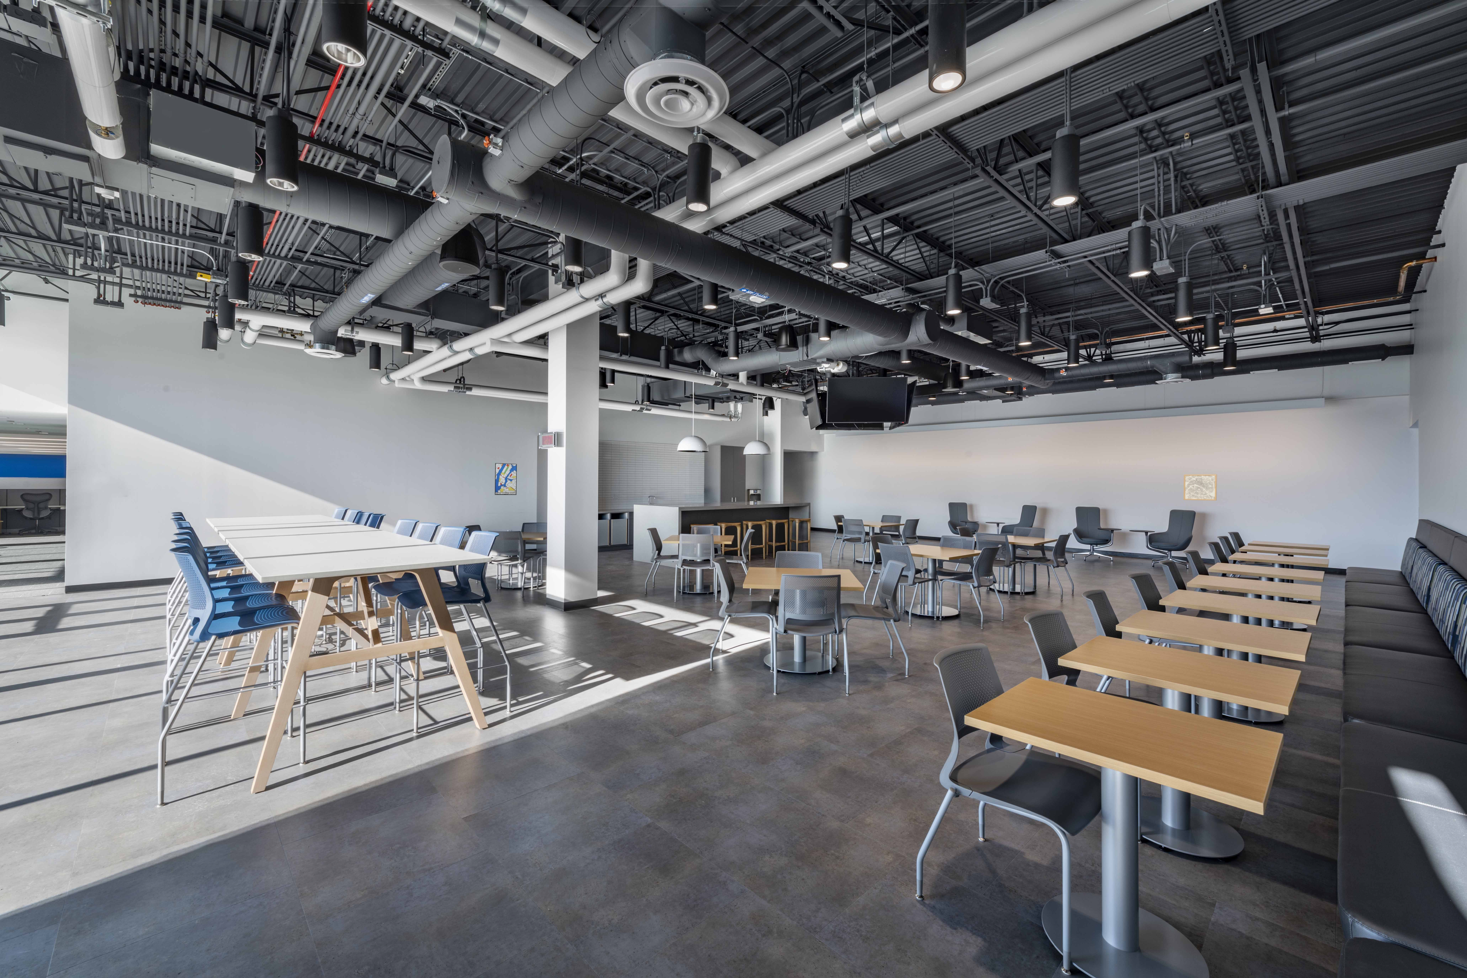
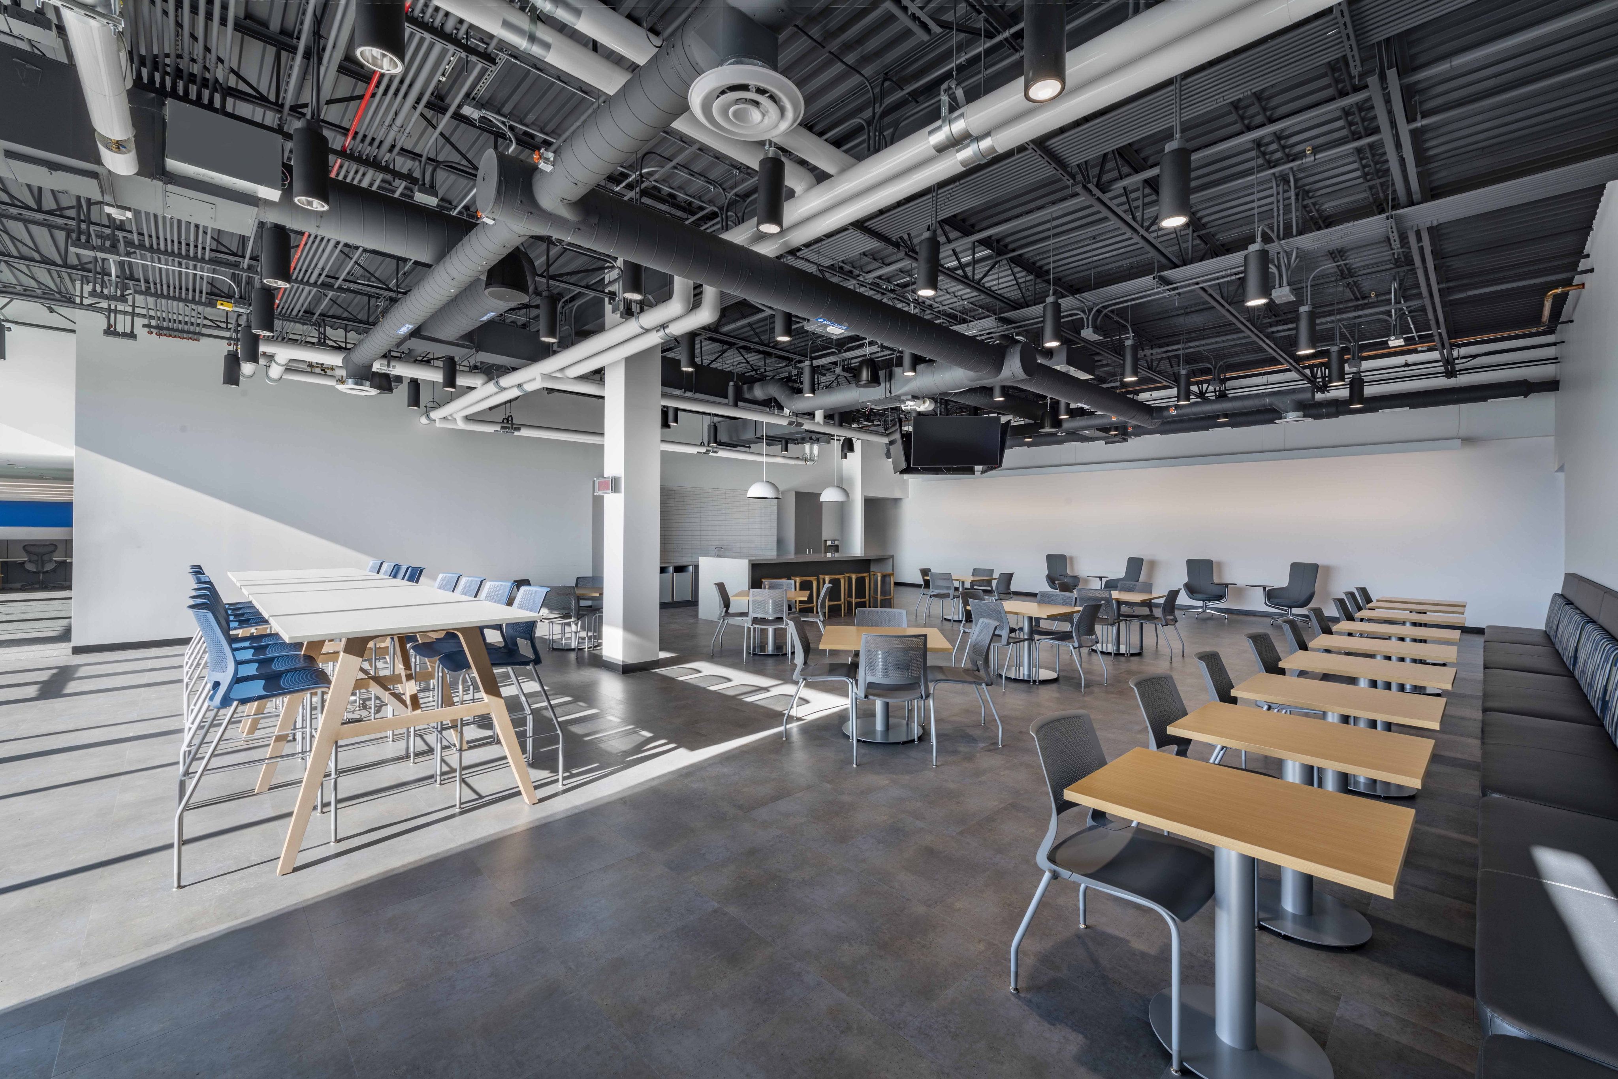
- wall art (1200, 487)
- wall art (505, 479)
